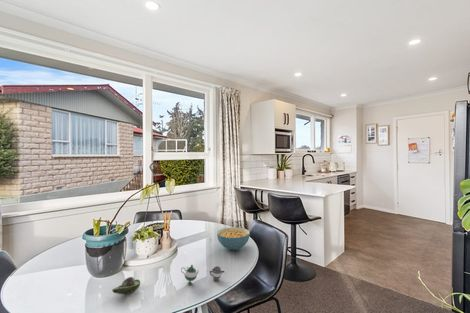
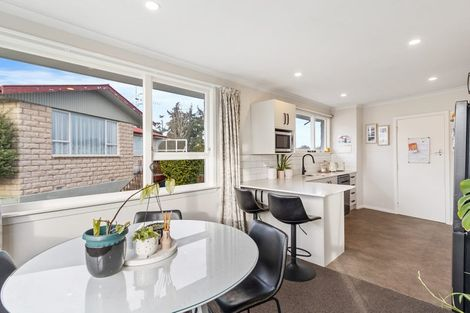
- fruit (127, 286)
- cereal bowl (233, 240)
- teapot (198, 271)
